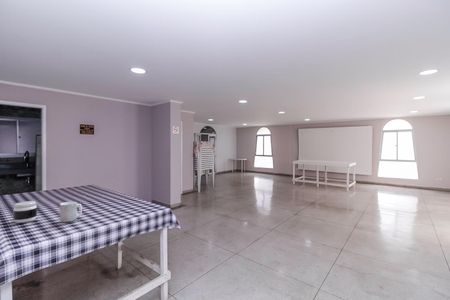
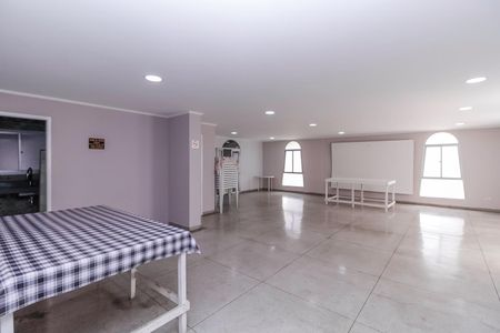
- mug (70, 211)
- jar (25, 211)
